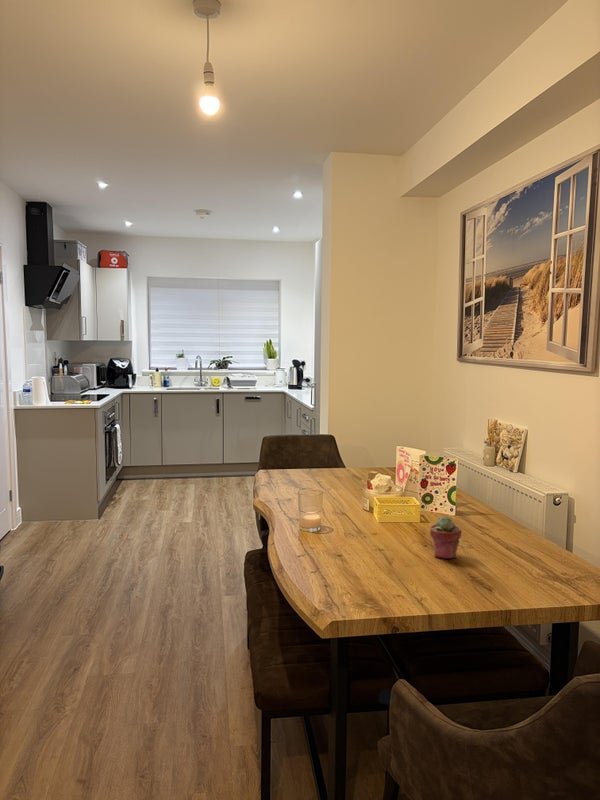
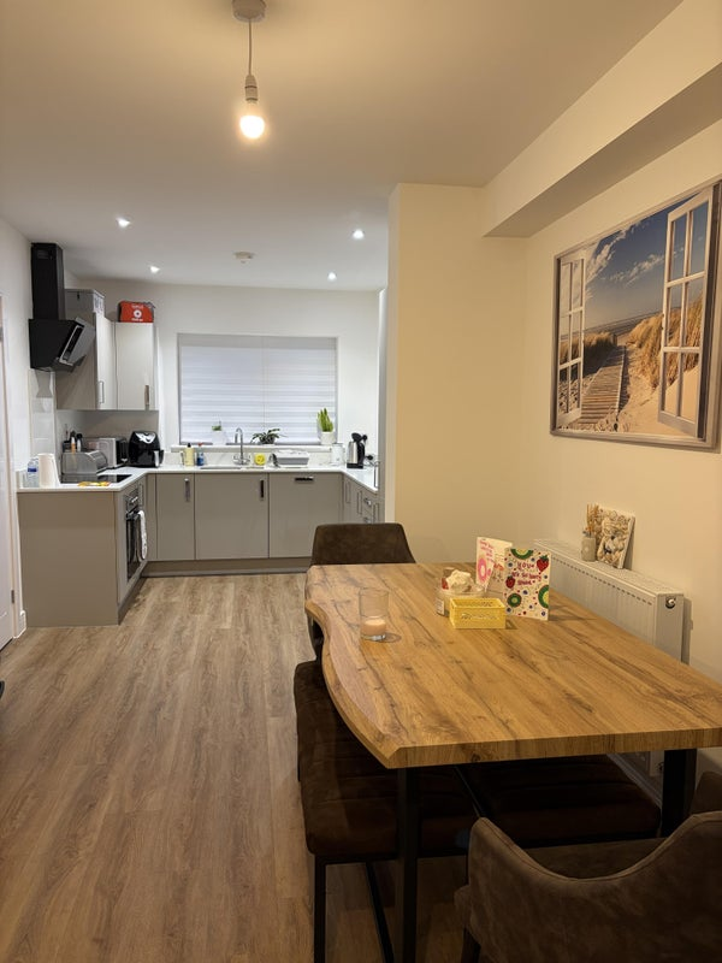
- potted succulent (445, 536)
